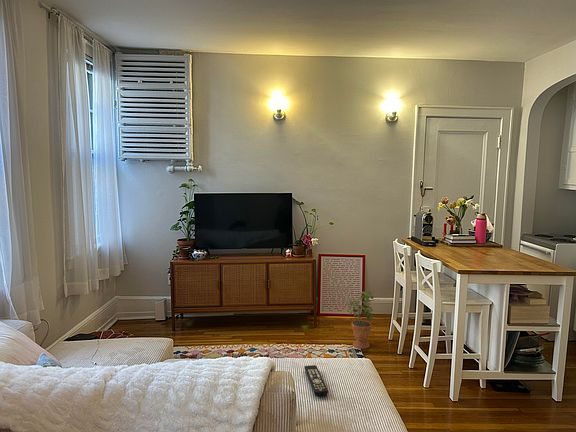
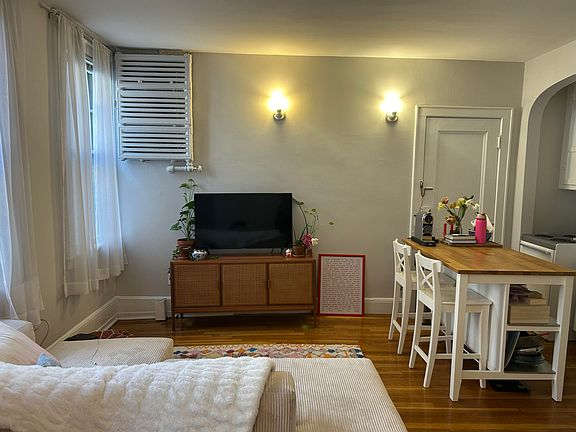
- remote control (315, 379)
- potted plant (361, 316)
